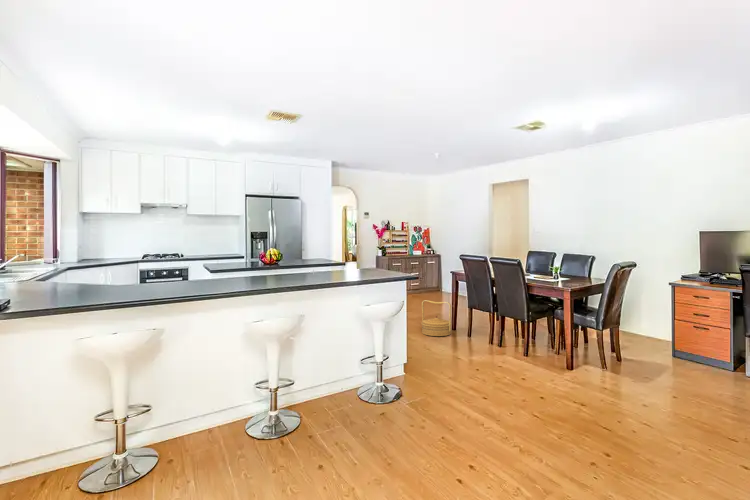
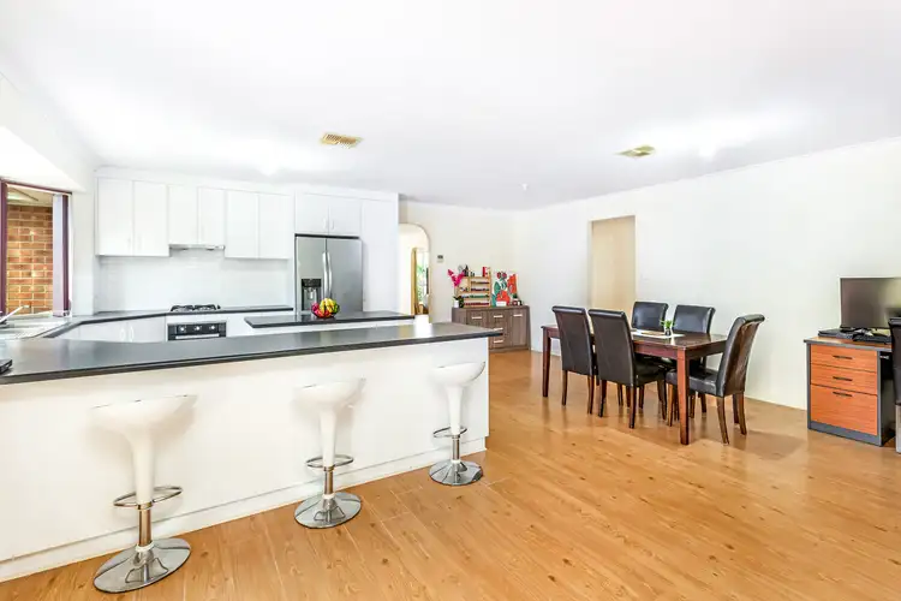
- woven basket (436, 317)
